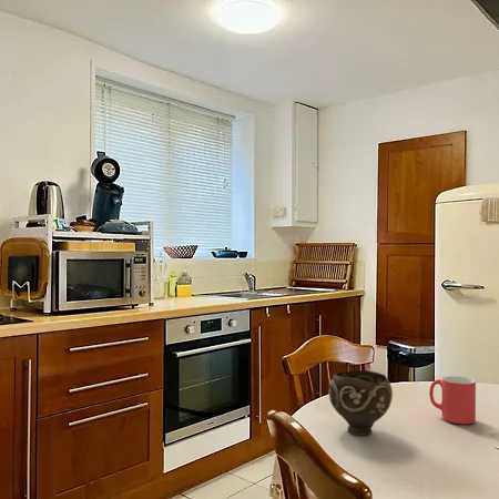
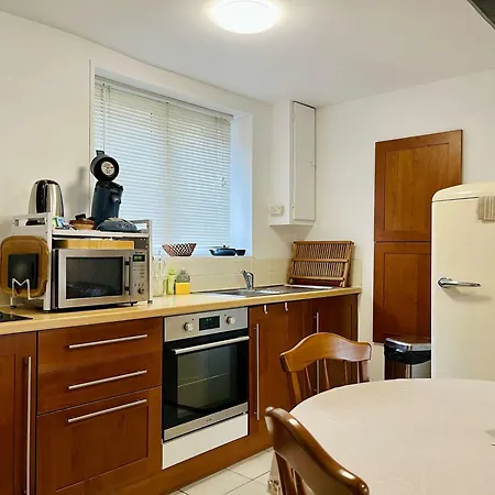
- bowl (359, 401)
- mug (451, 398)
